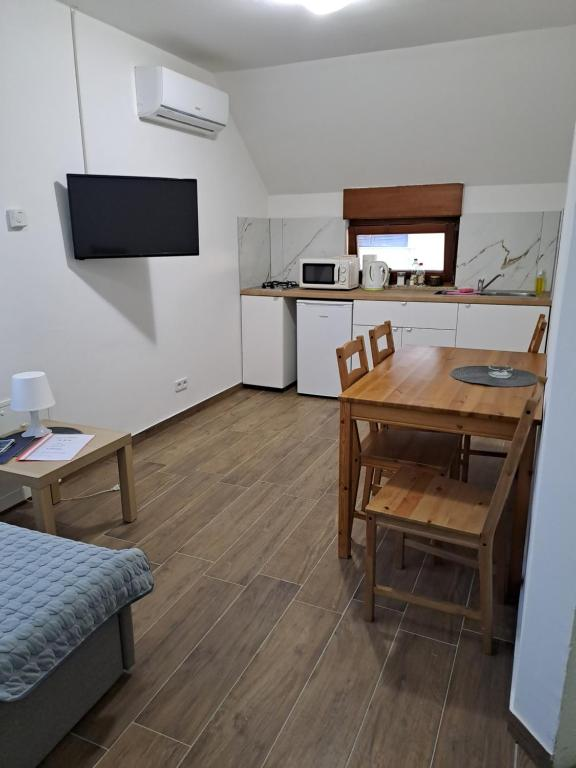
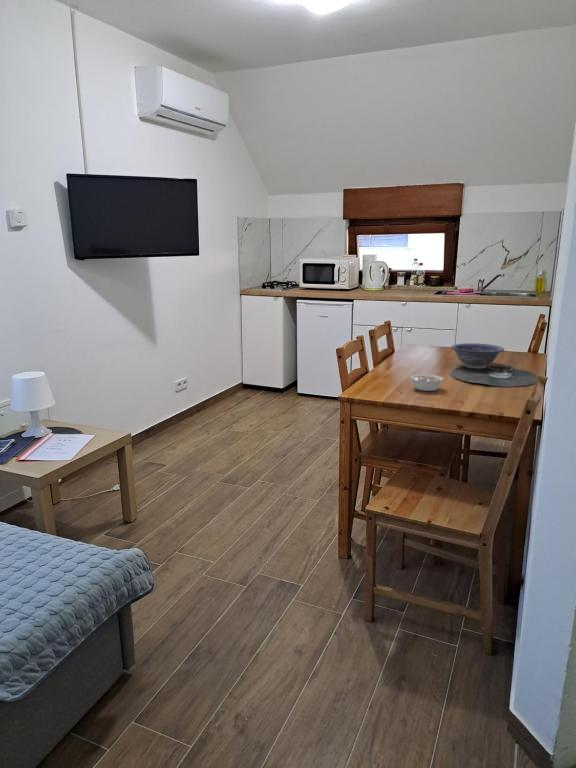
+ legume (428, 382)
+ decorative bowl (476, 356)
